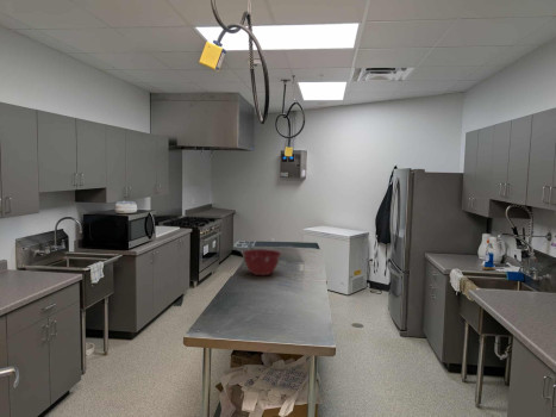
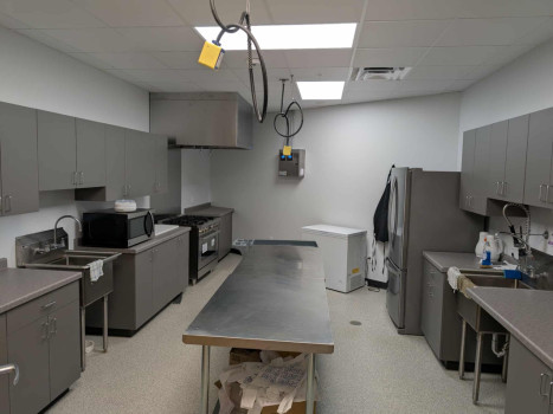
- mixing bowl (261, 262)
